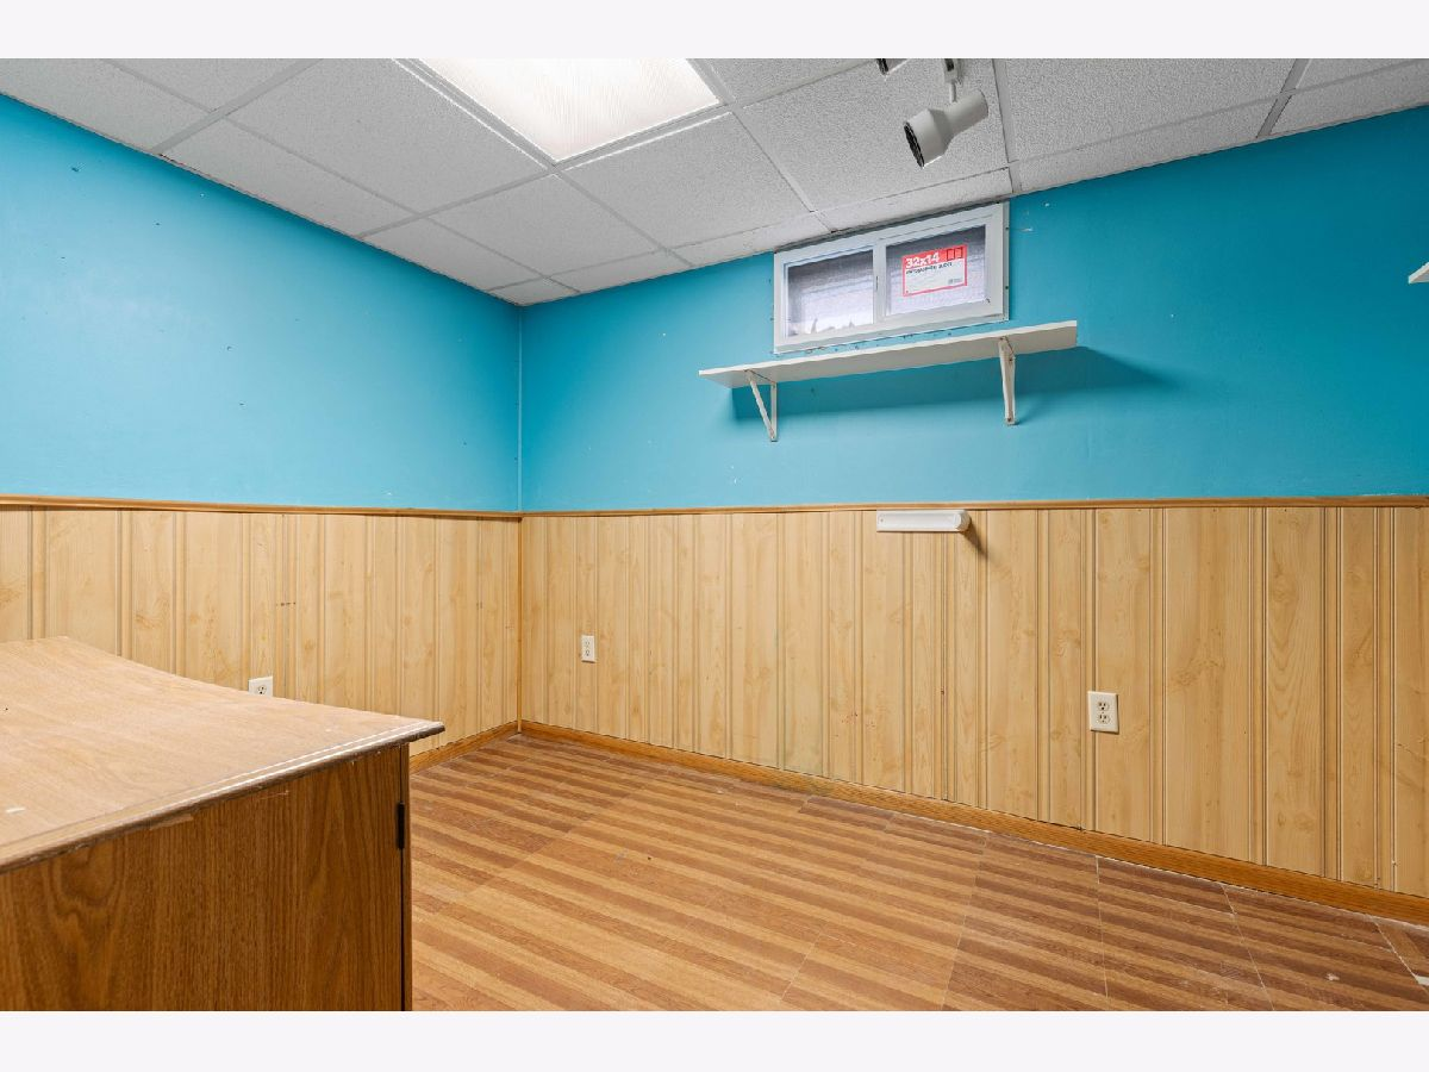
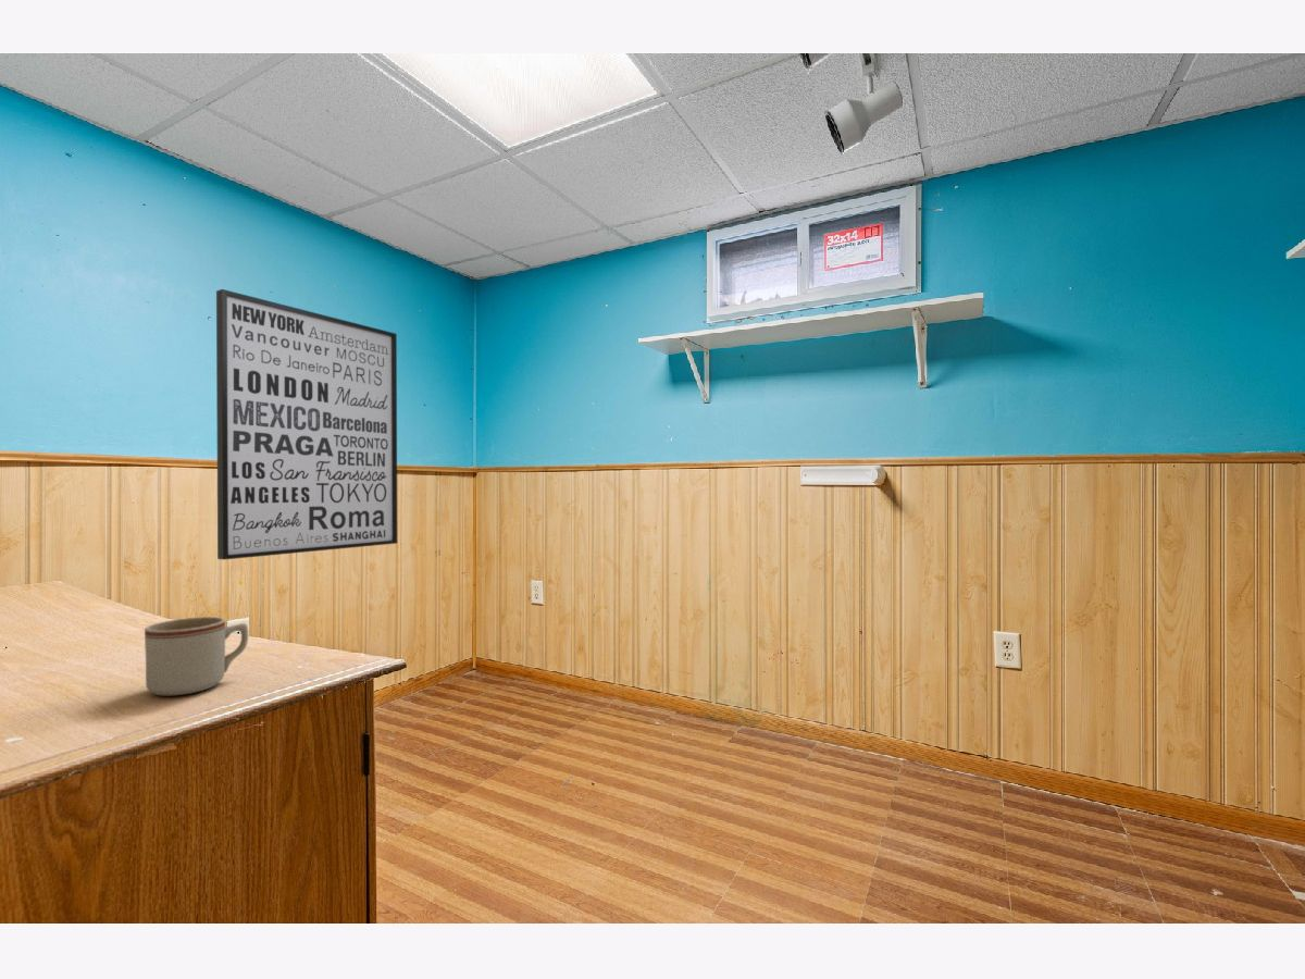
+ mug (199, 653)
+ wall art (318, 432)
